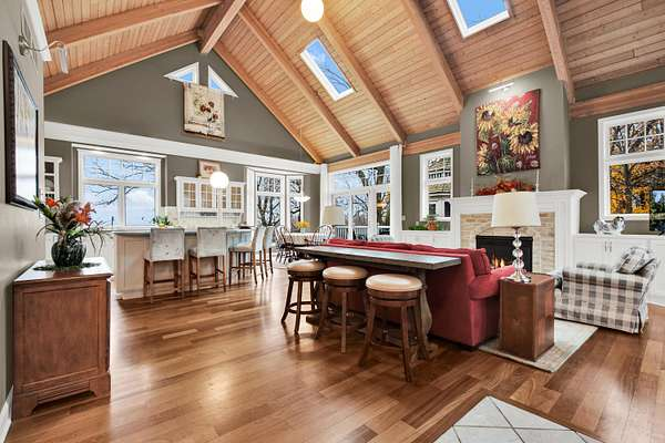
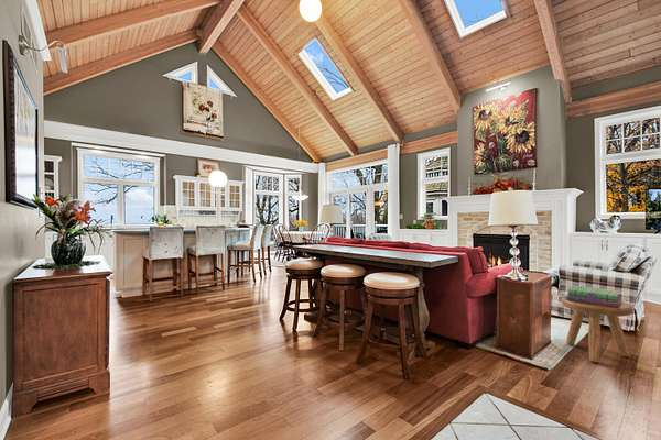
+ stool (595, 327)
+ stack of books (594, 295)
